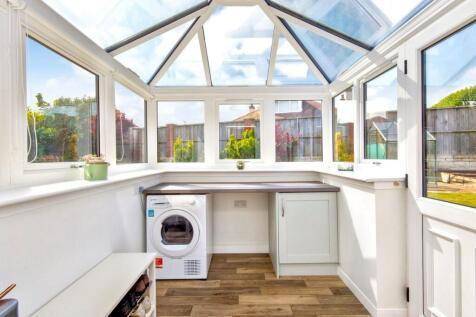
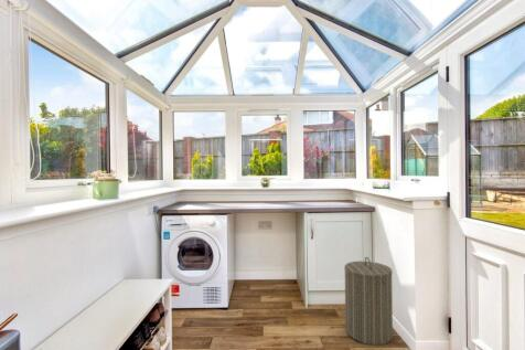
+ laundry hamper (367, 295)
